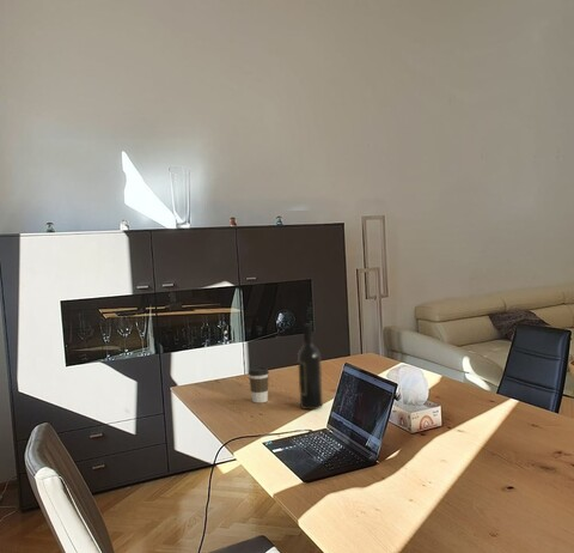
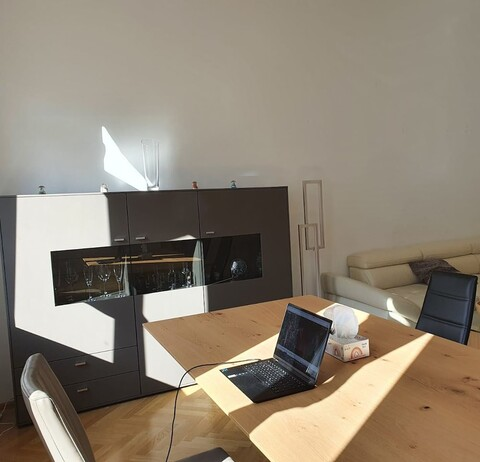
- coffee cup (258, 384)
- wine bottle (309, 365)
